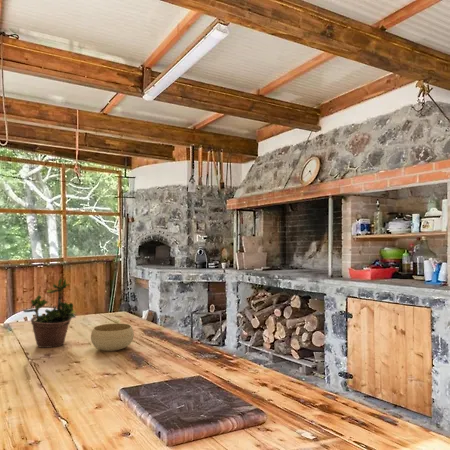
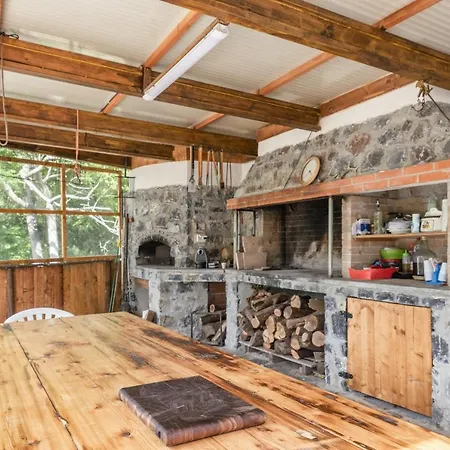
- bowl (112, 337)
- potted plant (53, 309)
